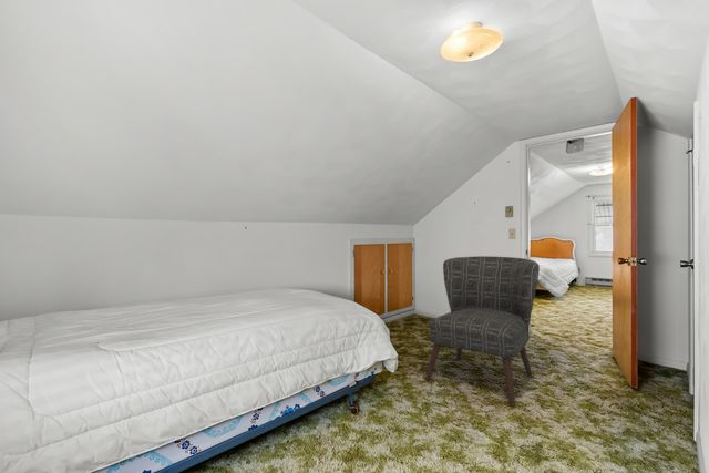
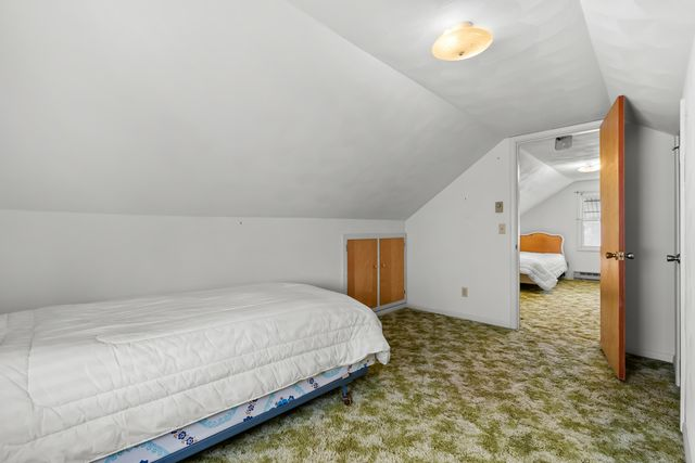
- chair (485, 316)
